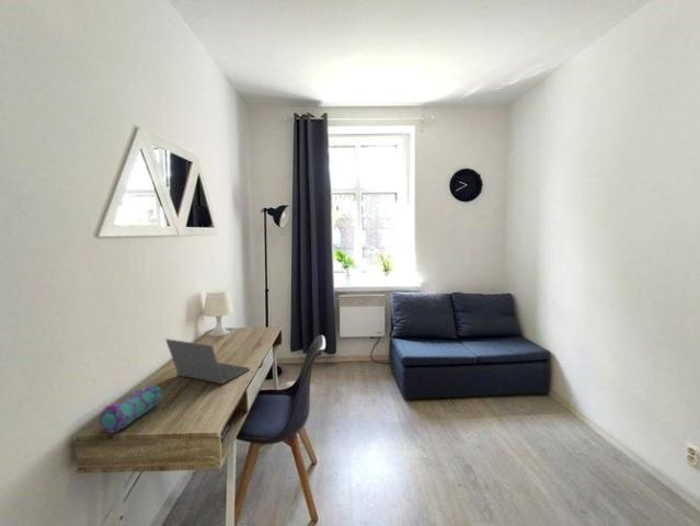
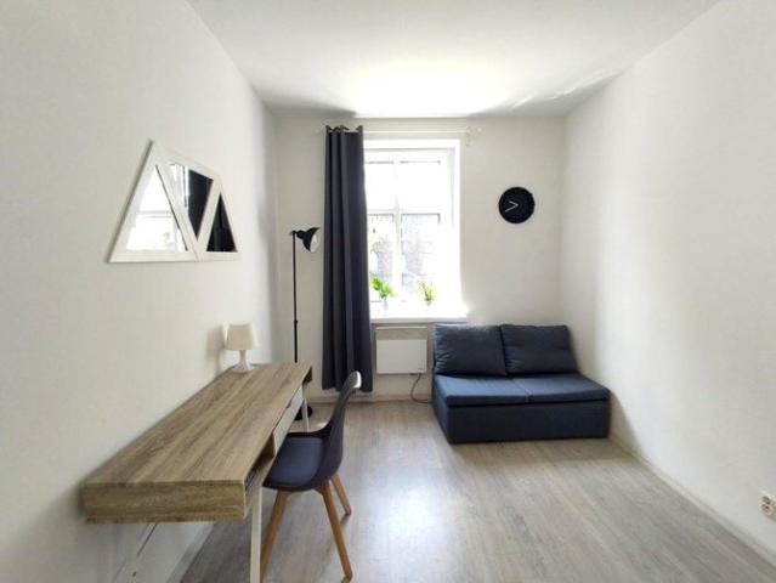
- laptop computer (209, 355)
- pencil case (133, 405)
